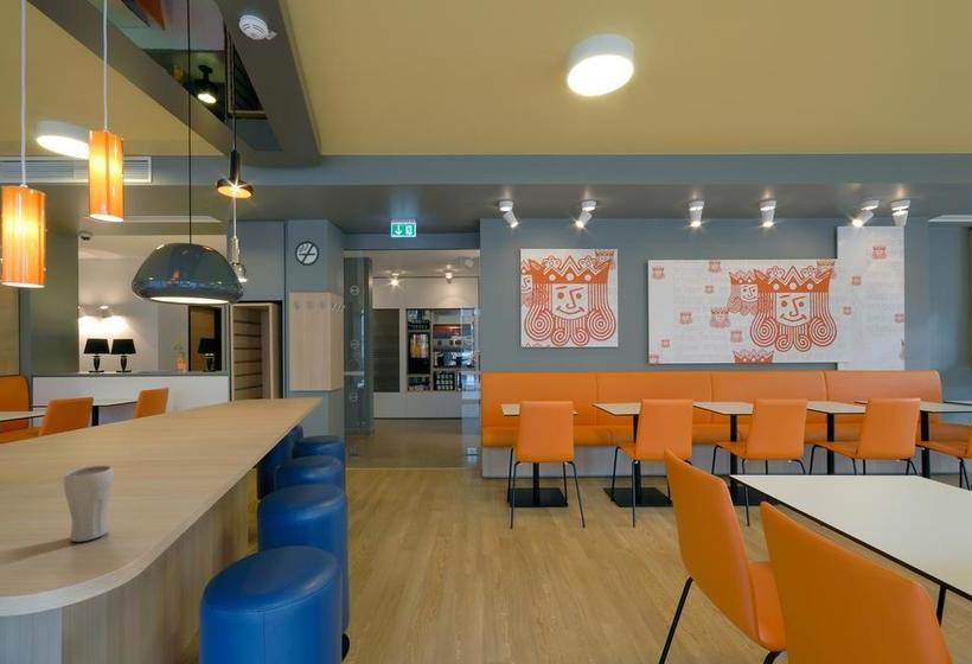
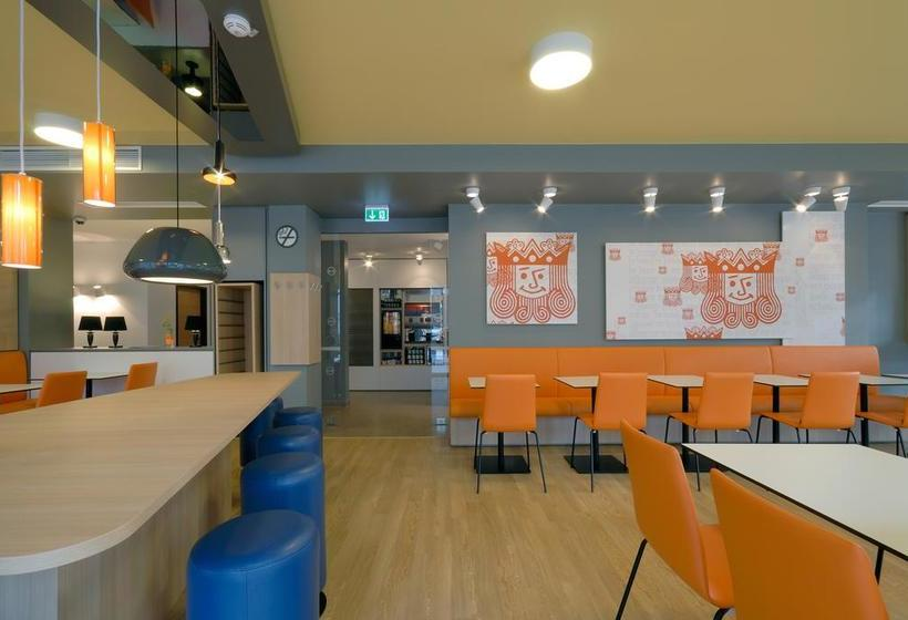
- drinking glass (89, 503)
